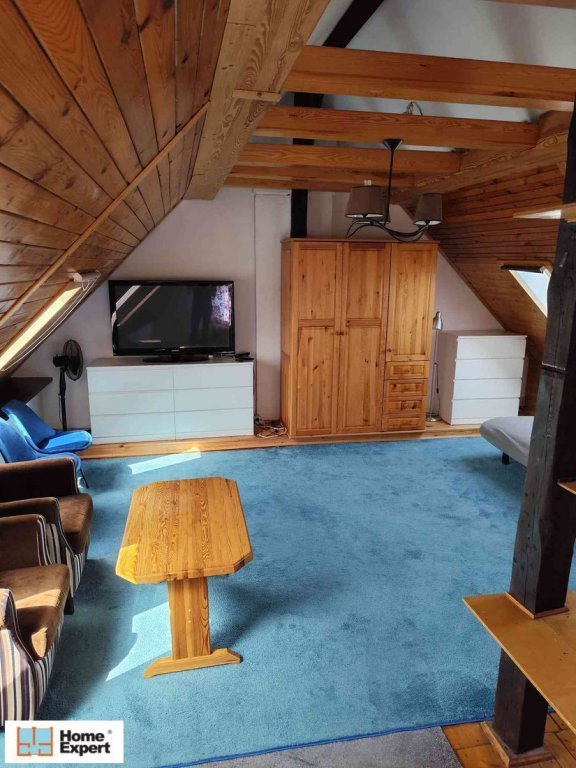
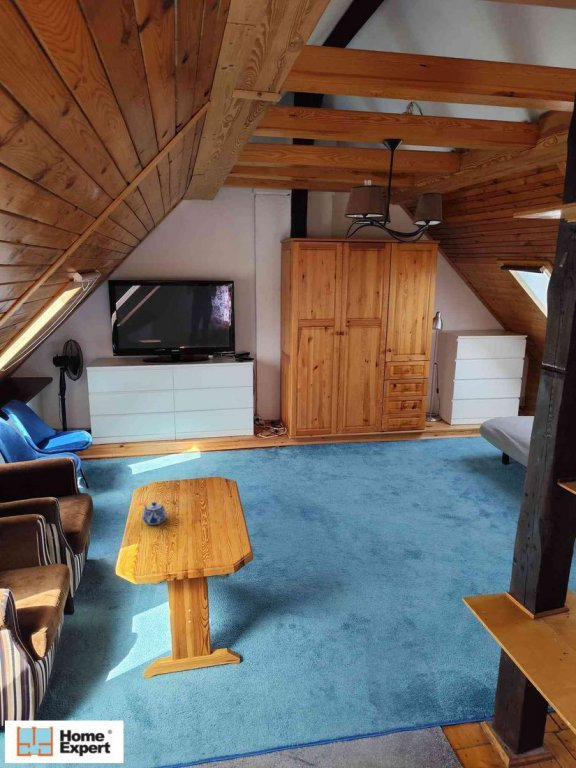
+ teapot (154, 513)
